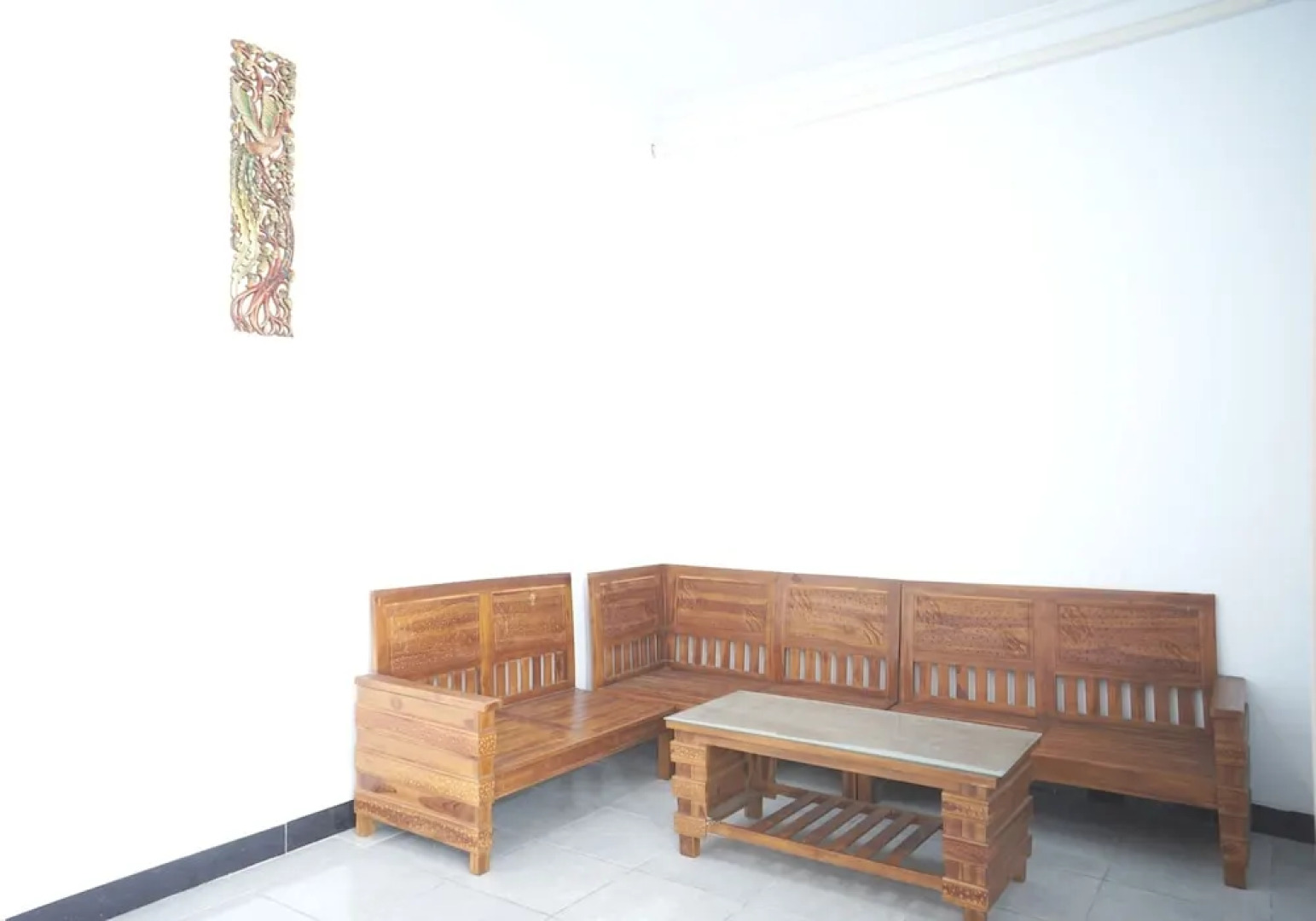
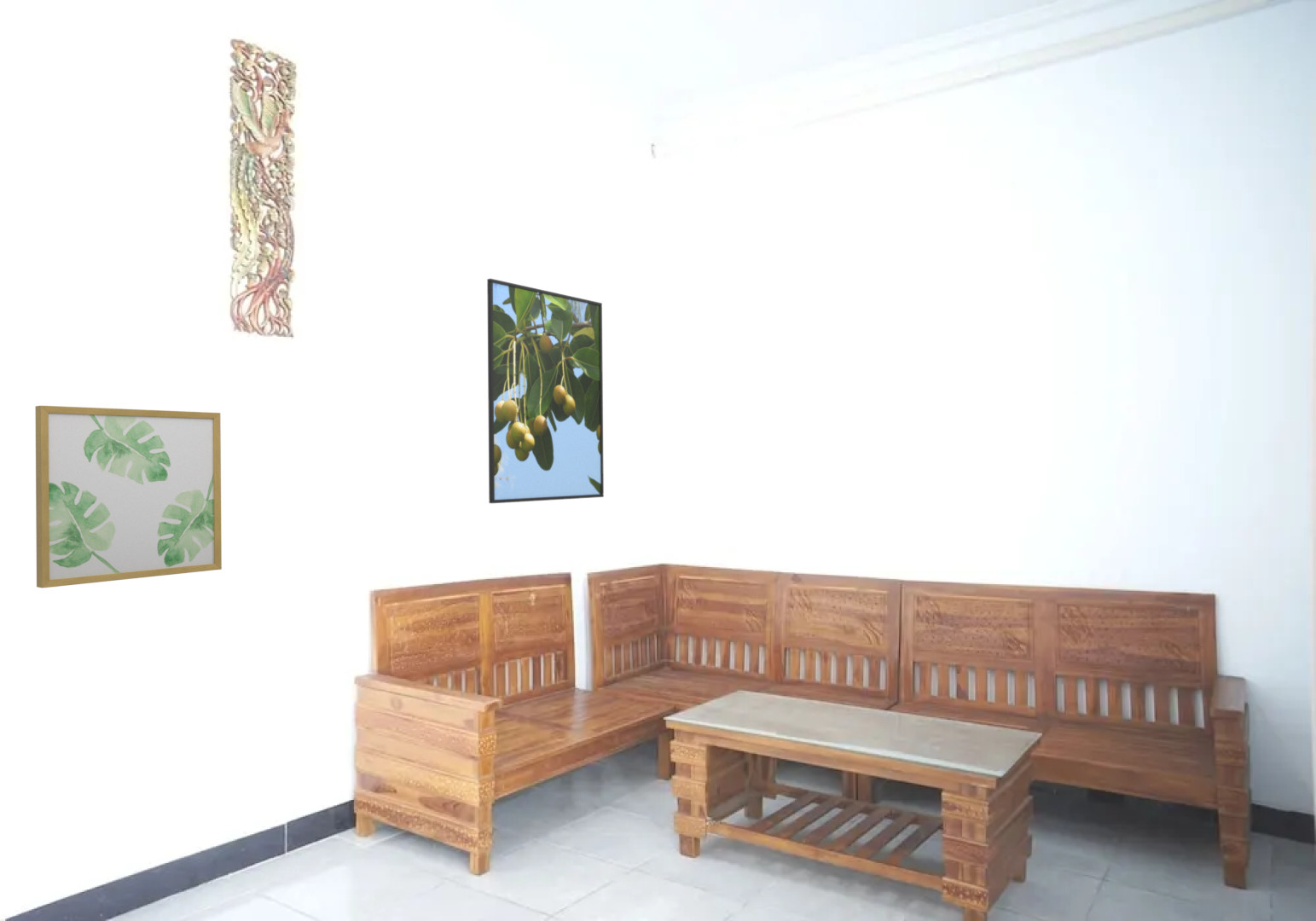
+ wall art (135, 493)
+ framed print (549, 396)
